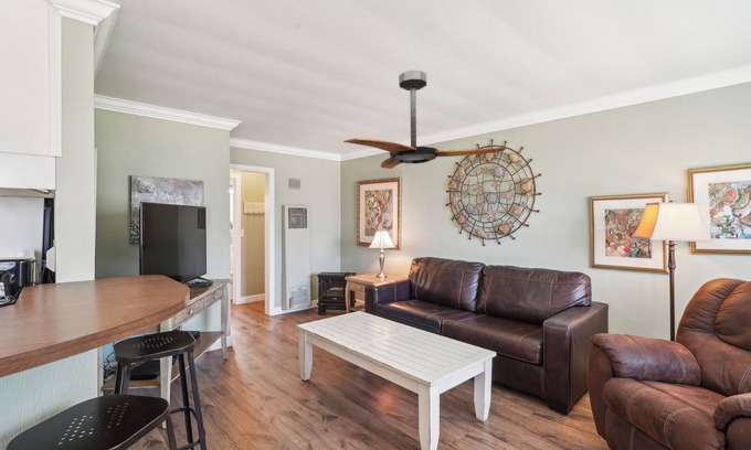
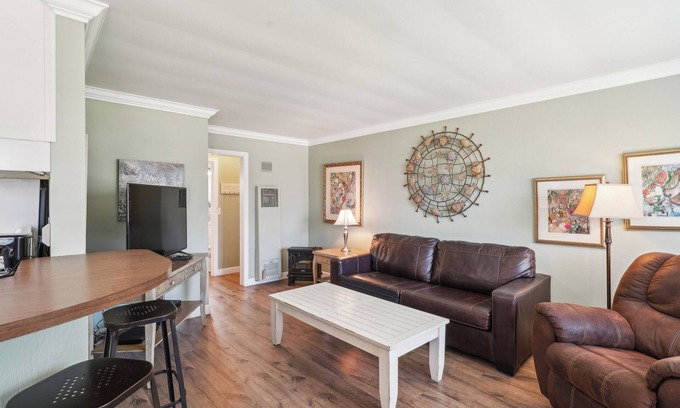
- ceiling fan (415, 119)
